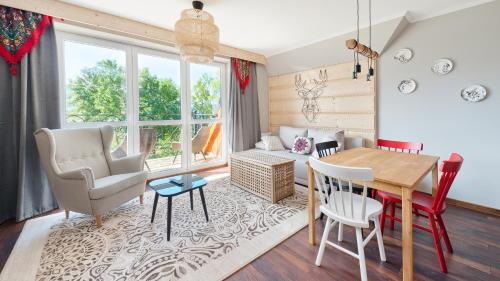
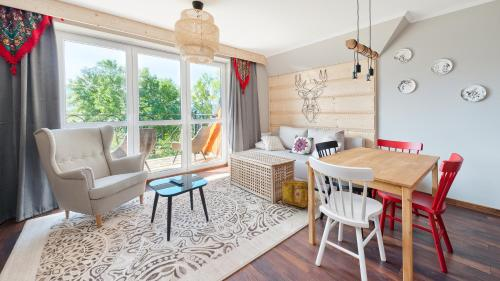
+ backpack (299, 192)
